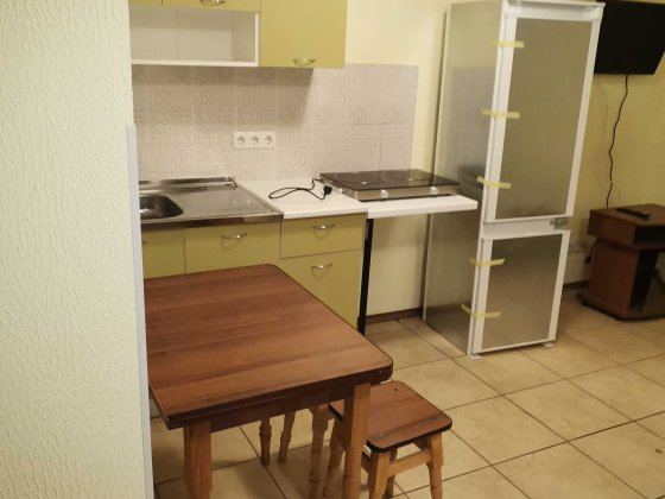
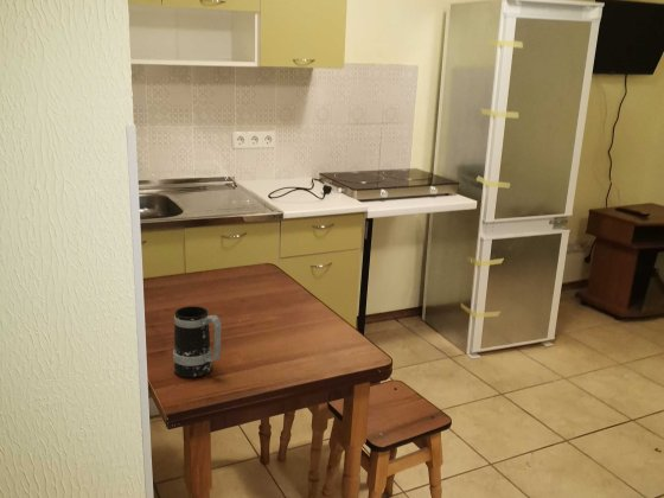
+ mug (198, 341)
